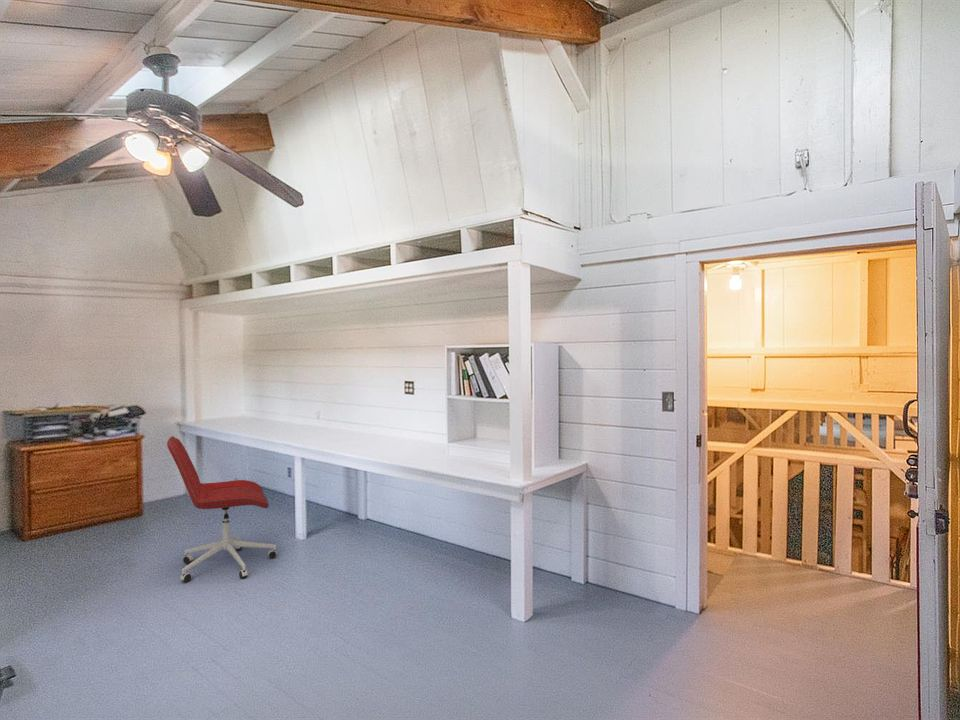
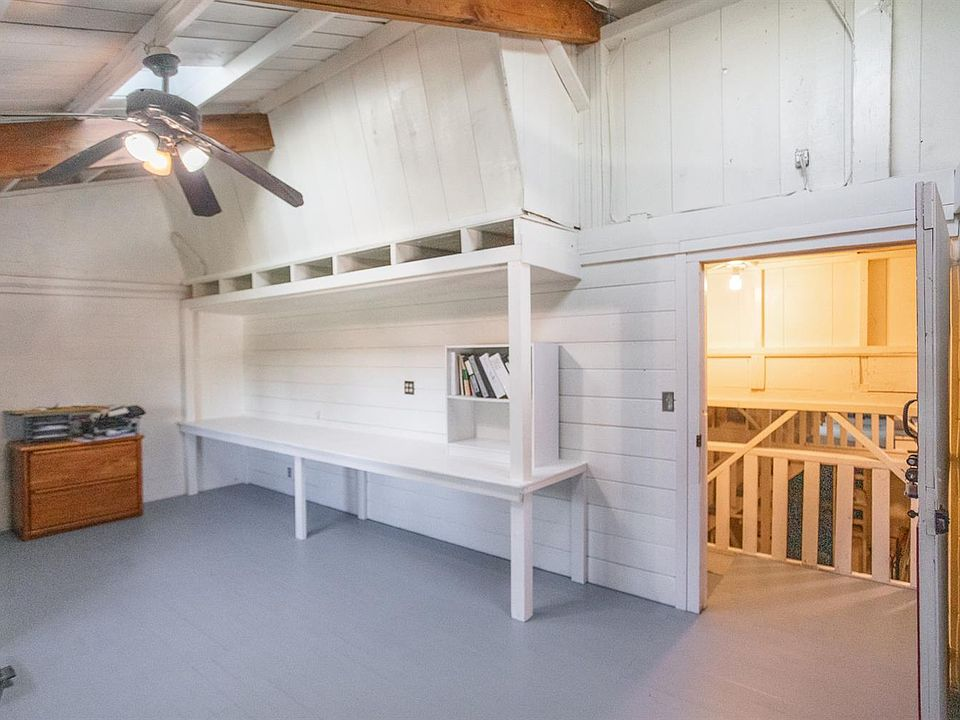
- office chair (224, 500)
